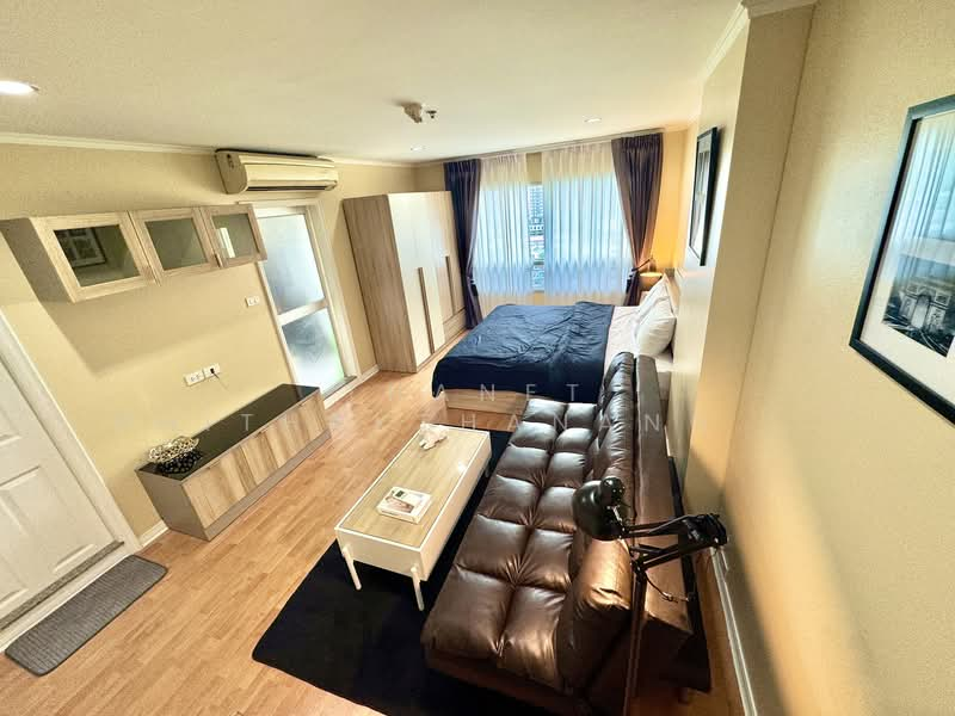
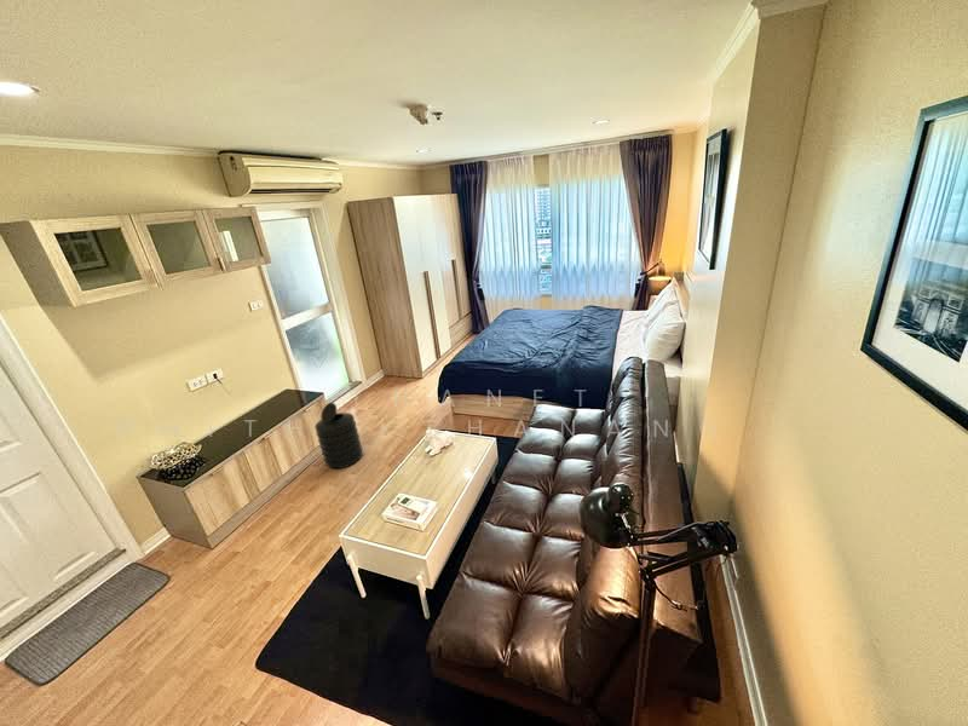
+ trash can (336, 431)
